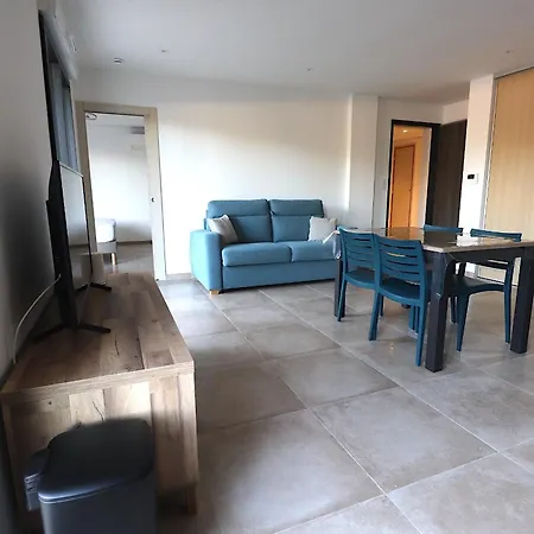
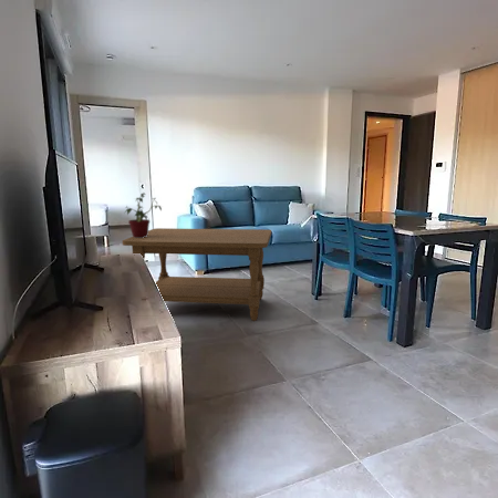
+ potted plant (145, 214)
+ coffee table (204, 278)
